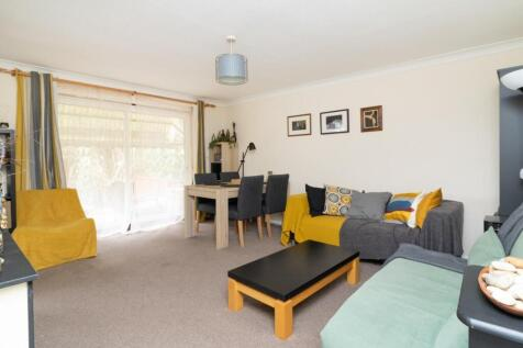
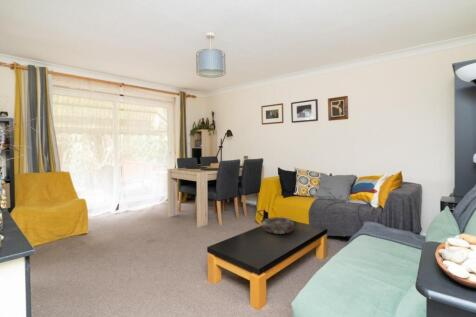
+ decorative bowl (278, 225)
